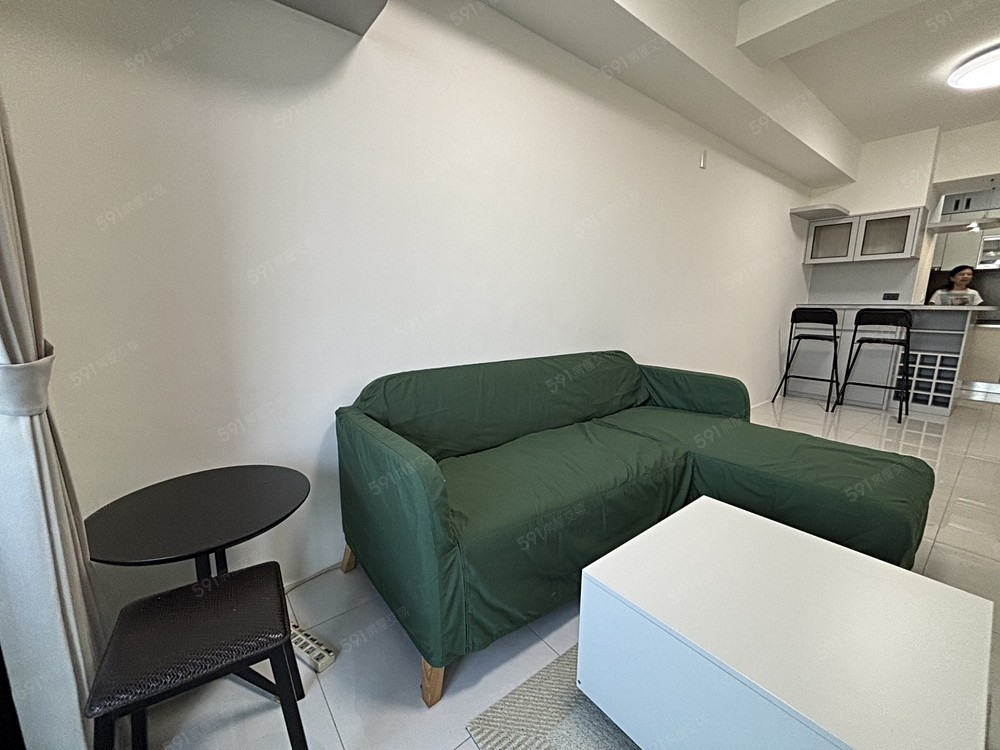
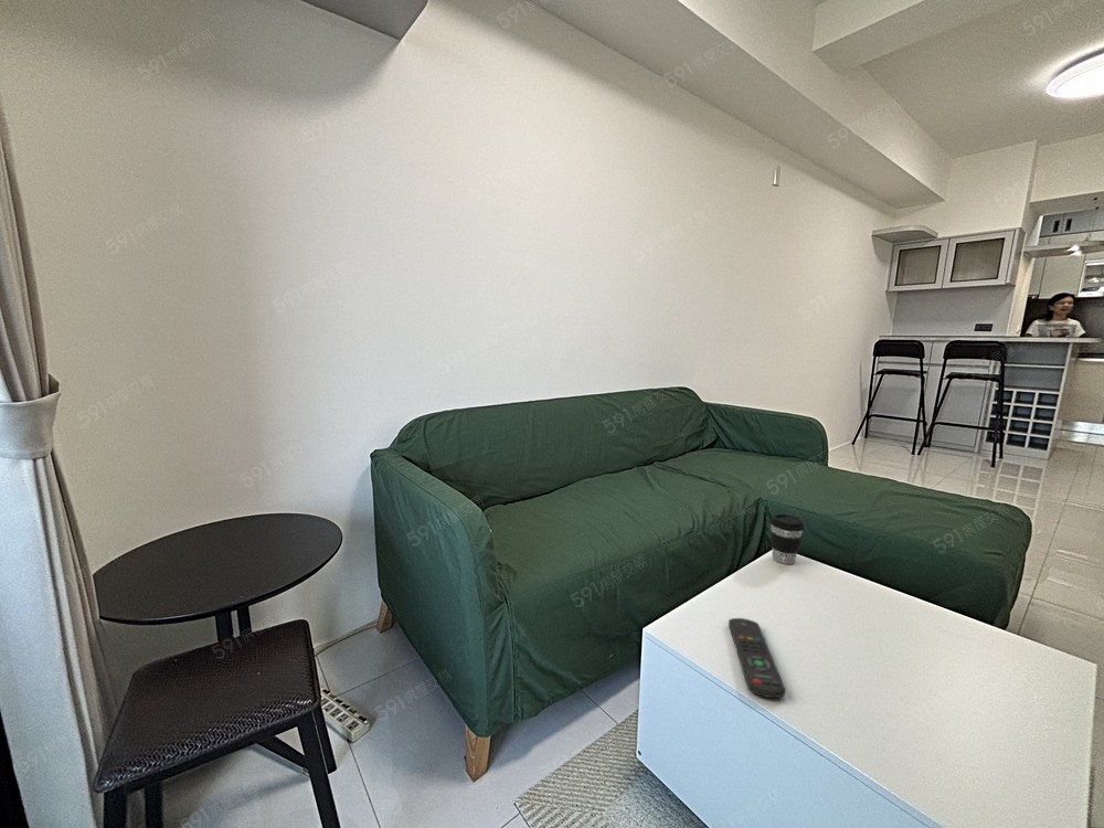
+ coffee cup (785, 539)
+ remote control (753, 652)
